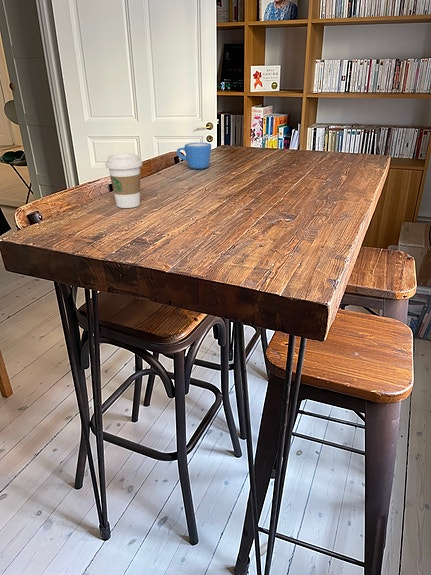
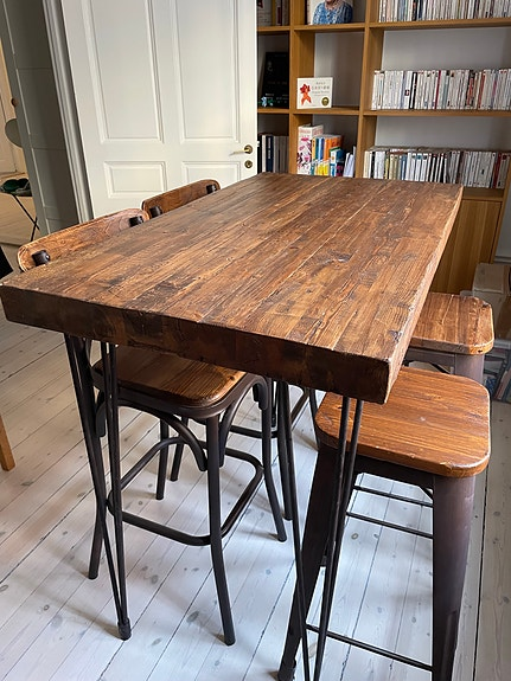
- mug (194, 156)
- coffee cup (125, 181)
